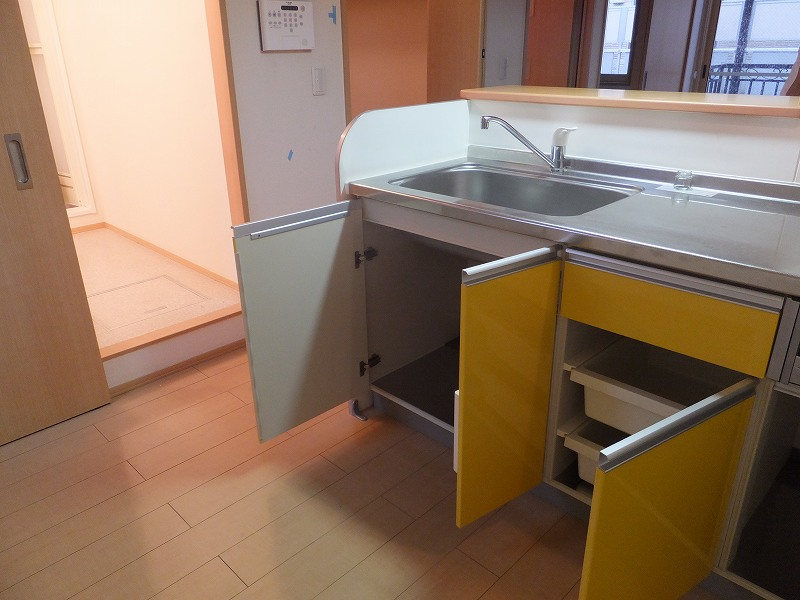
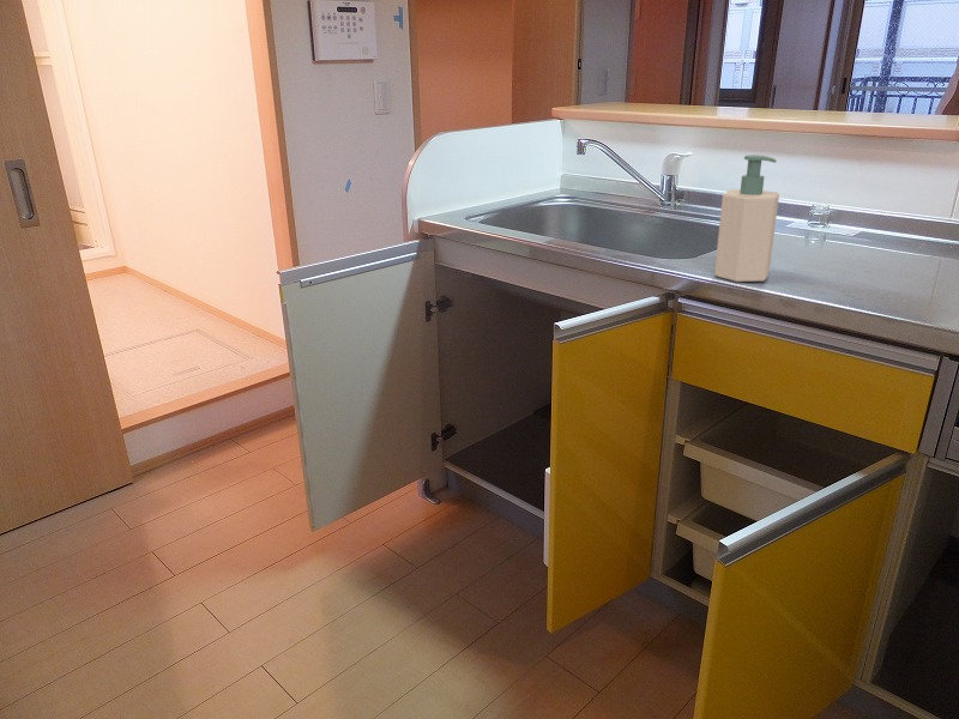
+ soap bottle (748, 217)
